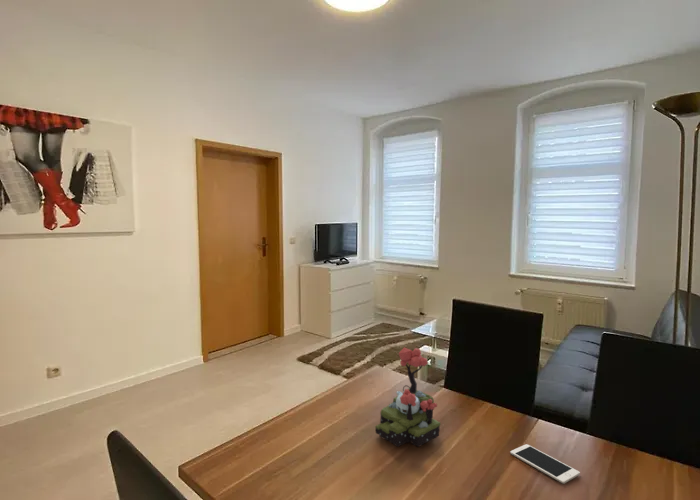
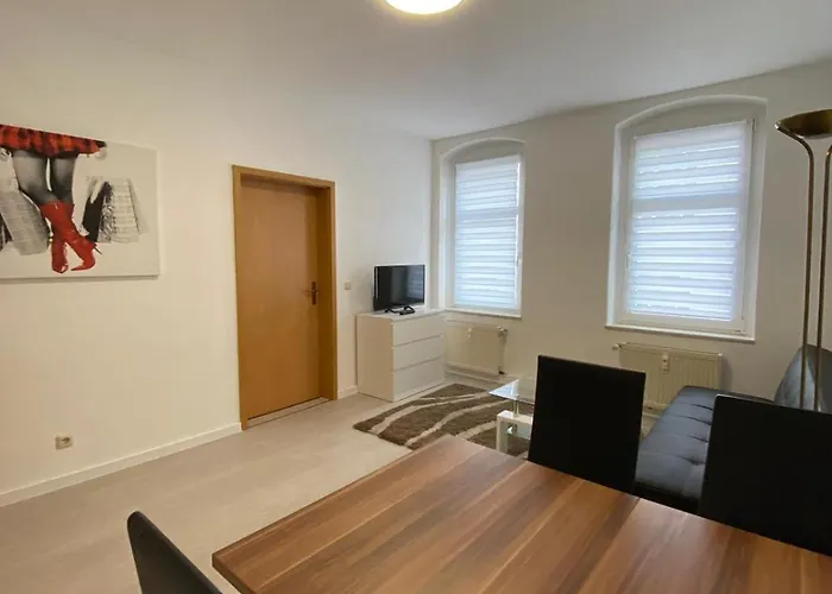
- cell phone (543, 462)
- plant (408, 394)
